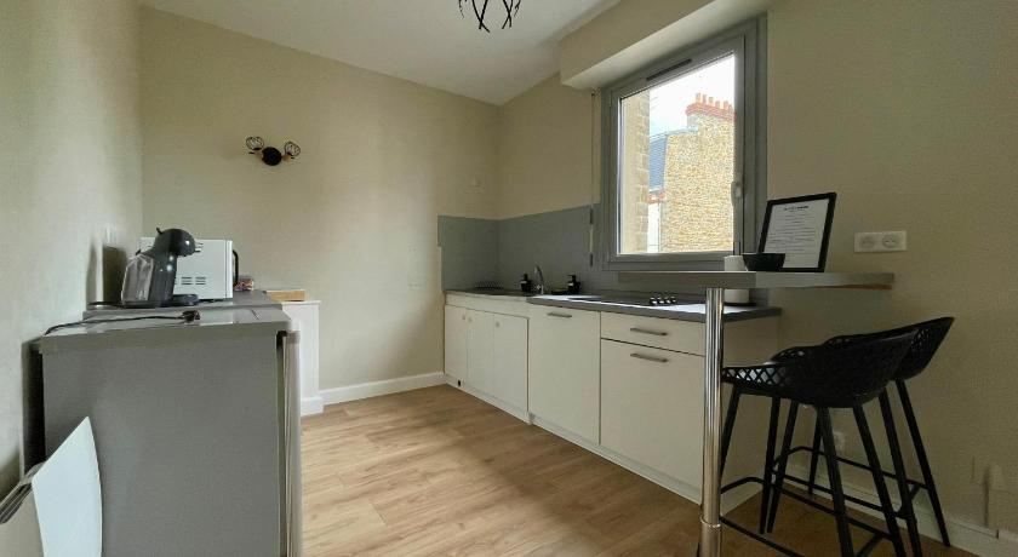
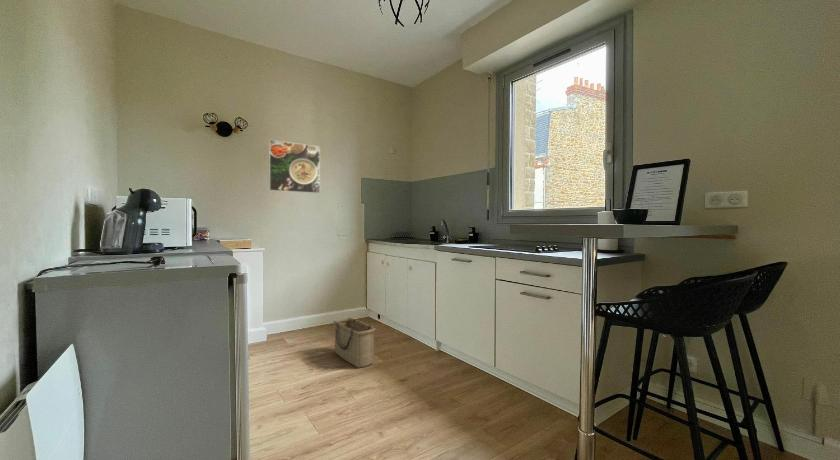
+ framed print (295, 167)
+ basket (353, 341)
